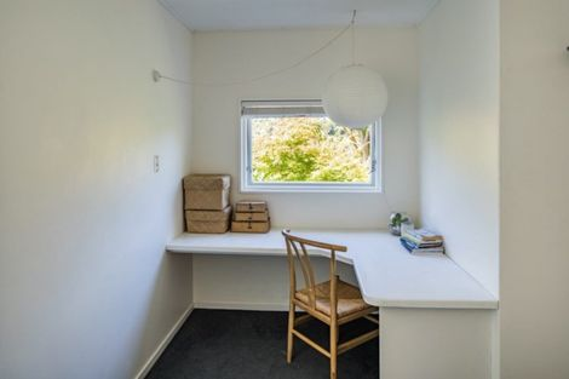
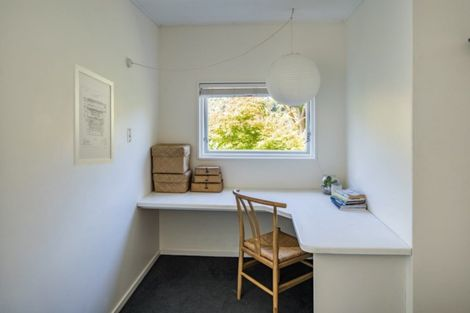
+ wall art (95, 119)
